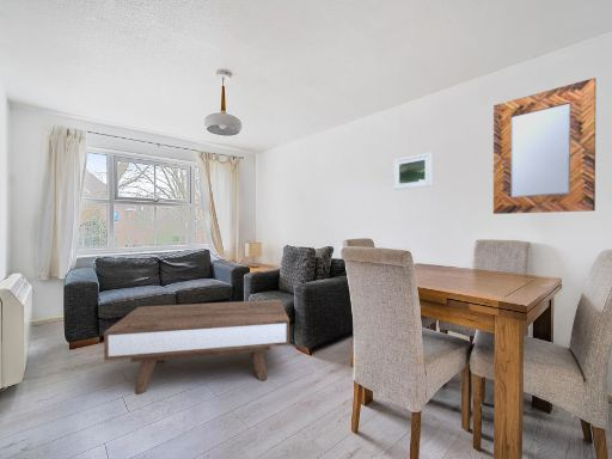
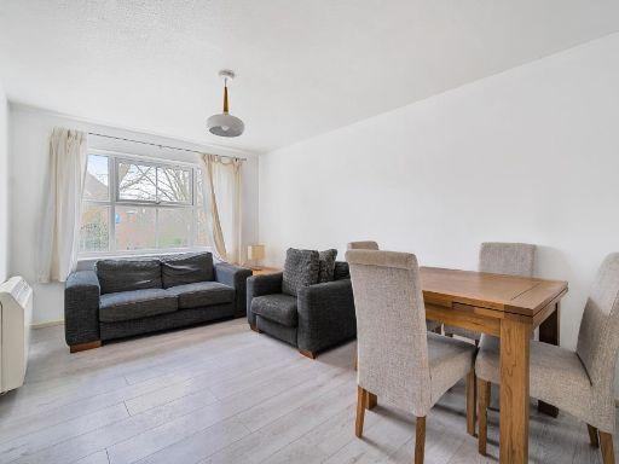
- home mirror (539, 153)
- coffee table (208, 339)
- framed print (411, 172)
